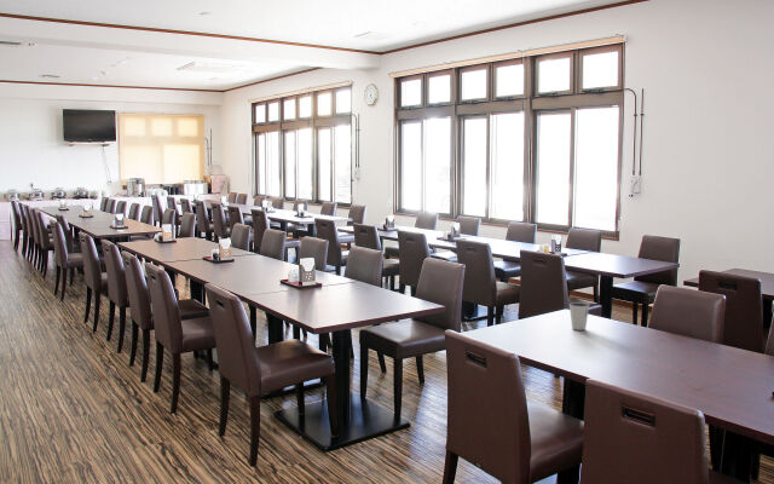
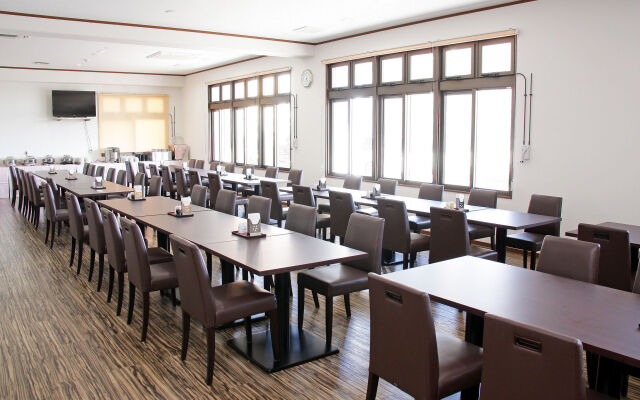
- dixie cup (578, 316)
